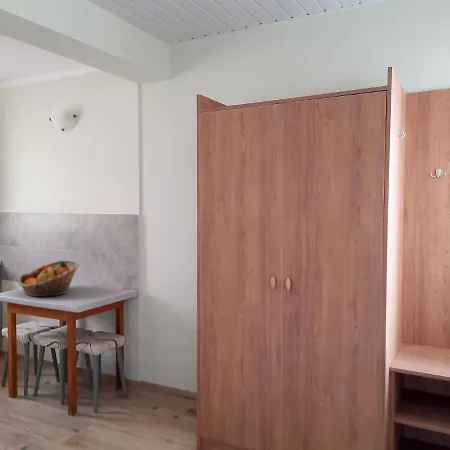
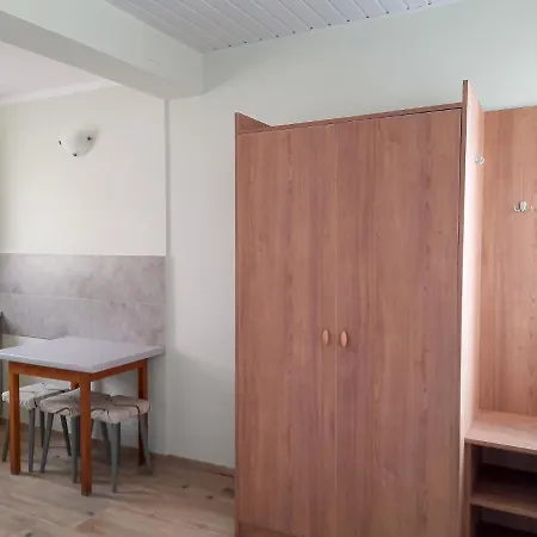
- fruit basket (49, 277)
